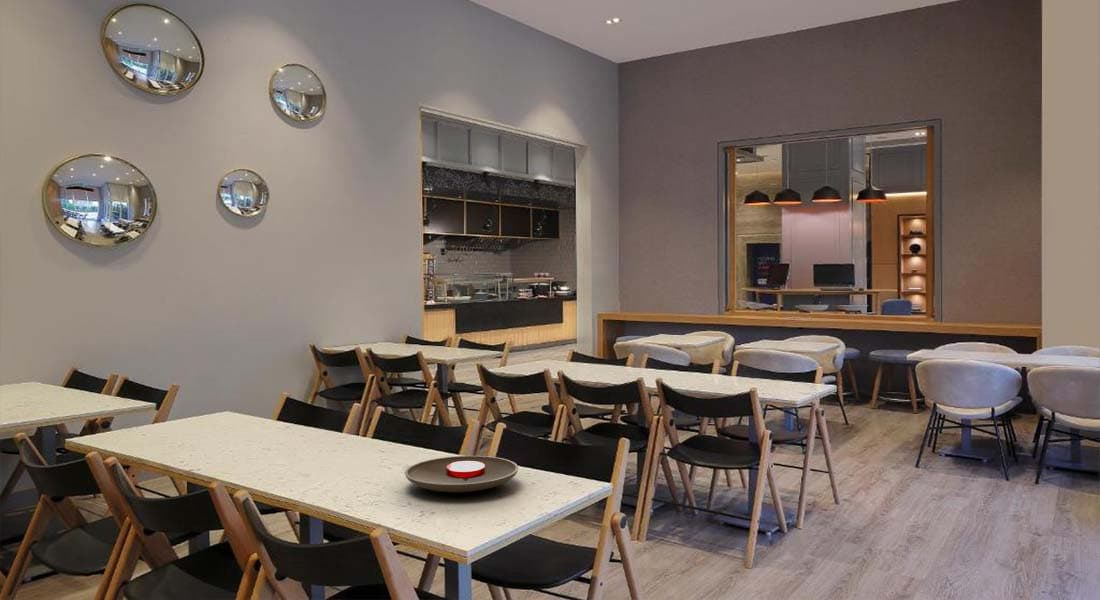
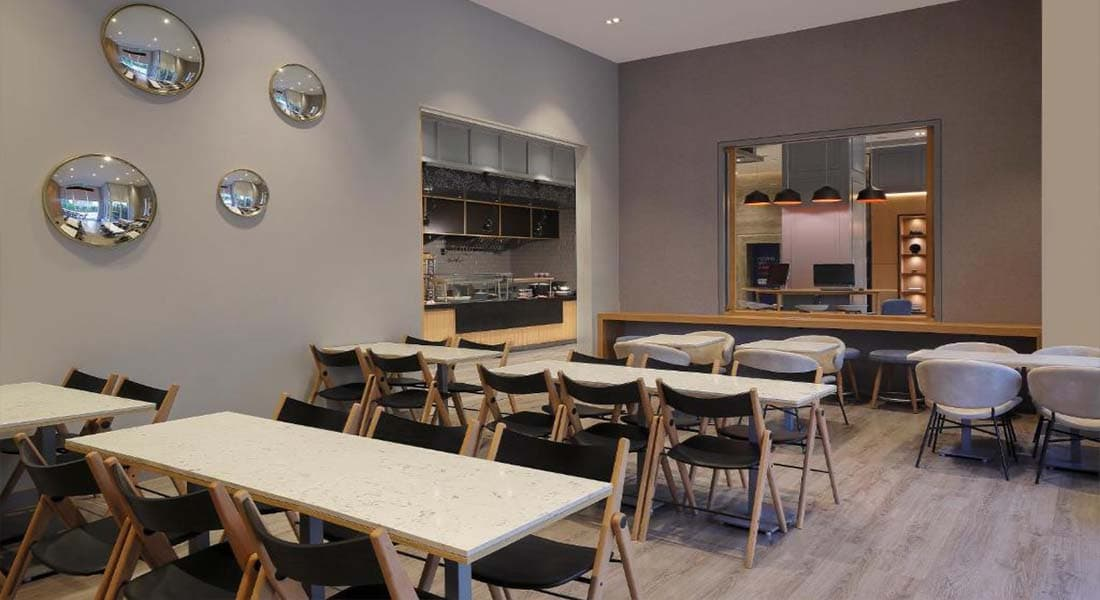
- plate (462, 475)
